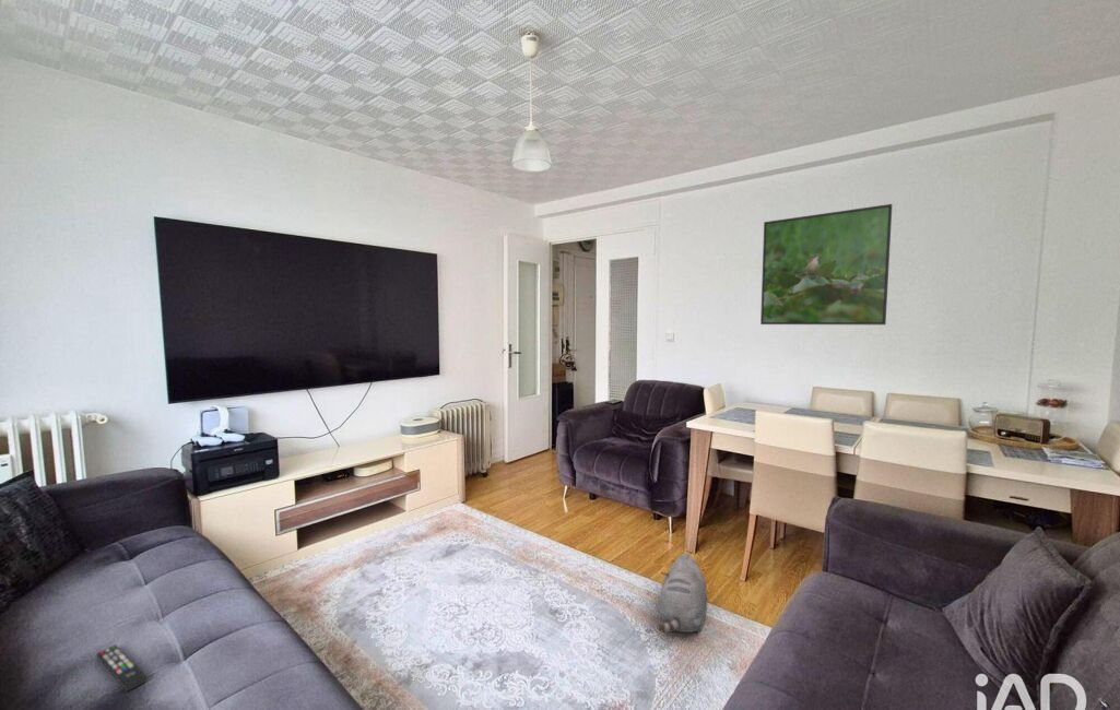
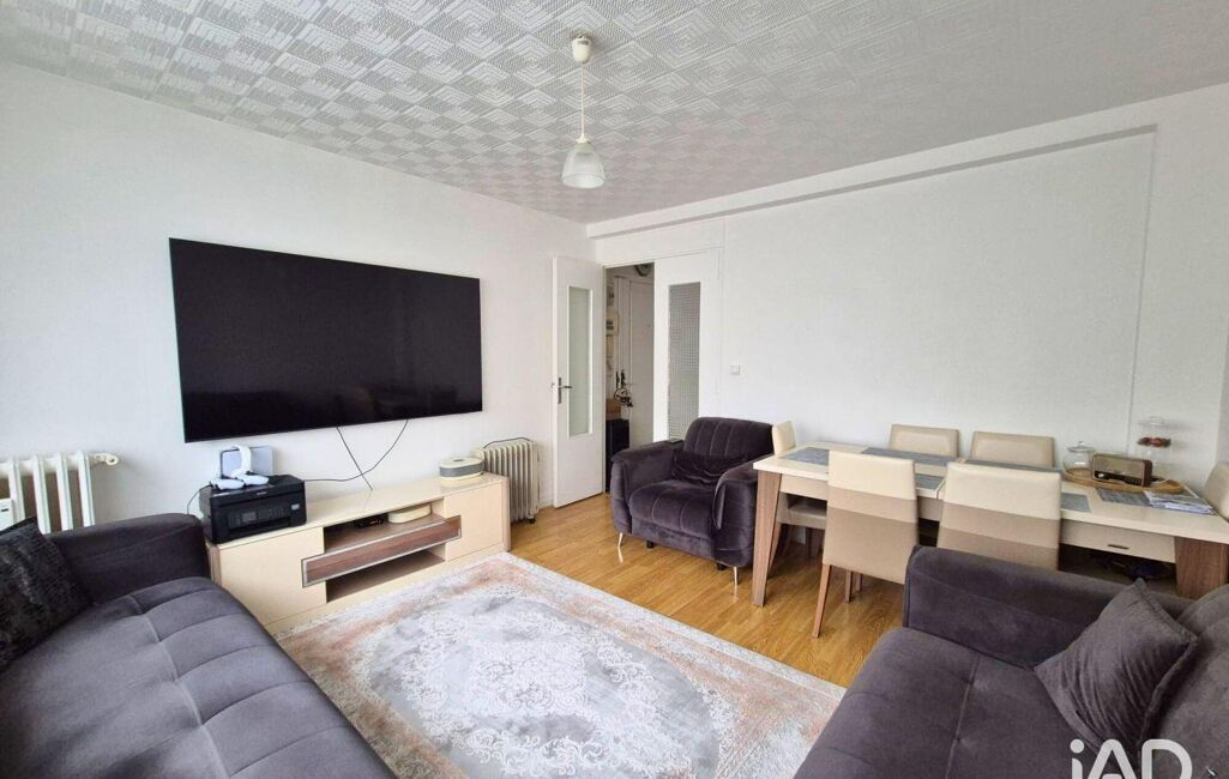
- remote control (120, 666)
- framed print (820, 270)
- plush toy (682, 594)
